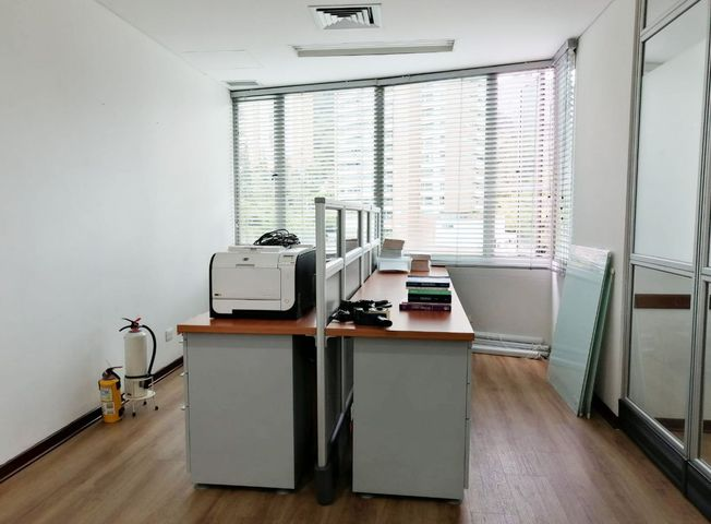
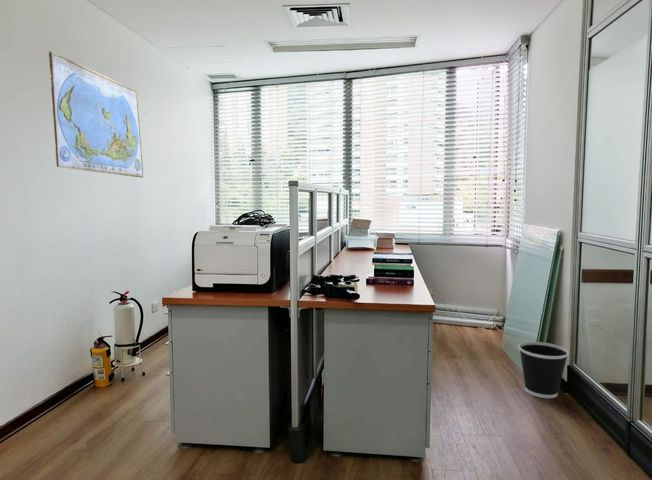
+ wastebasket (542, 370)
+ world map (103, 124)
